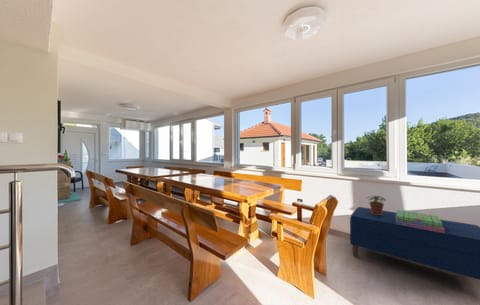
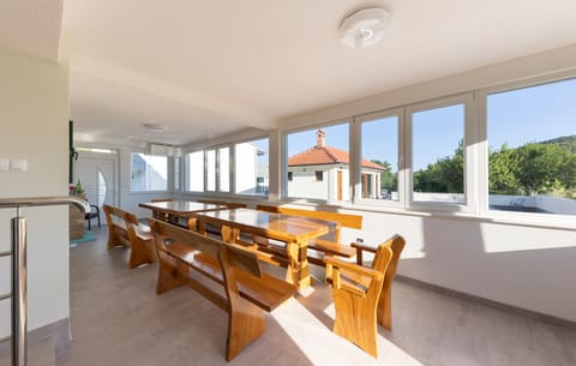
- bench (409, 242)
- potted plant (376, 205)
- stack of books (417, 219)
